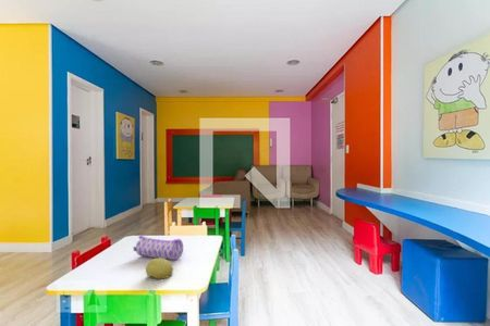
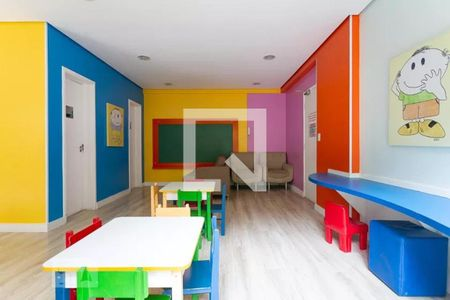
- pencil case (159, 247)
- fruit (159, 266)
